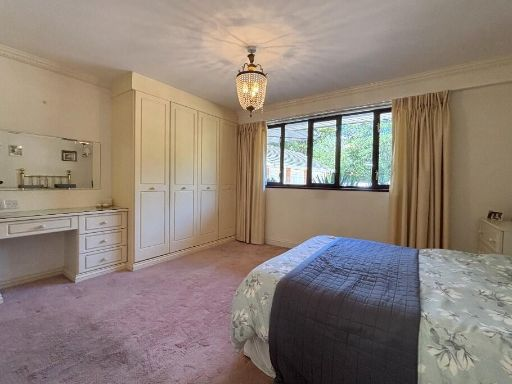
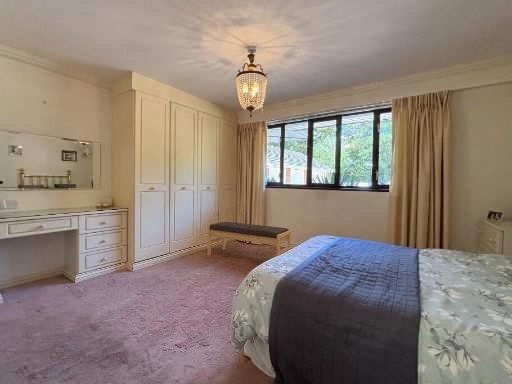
+ bench (247, 240)
